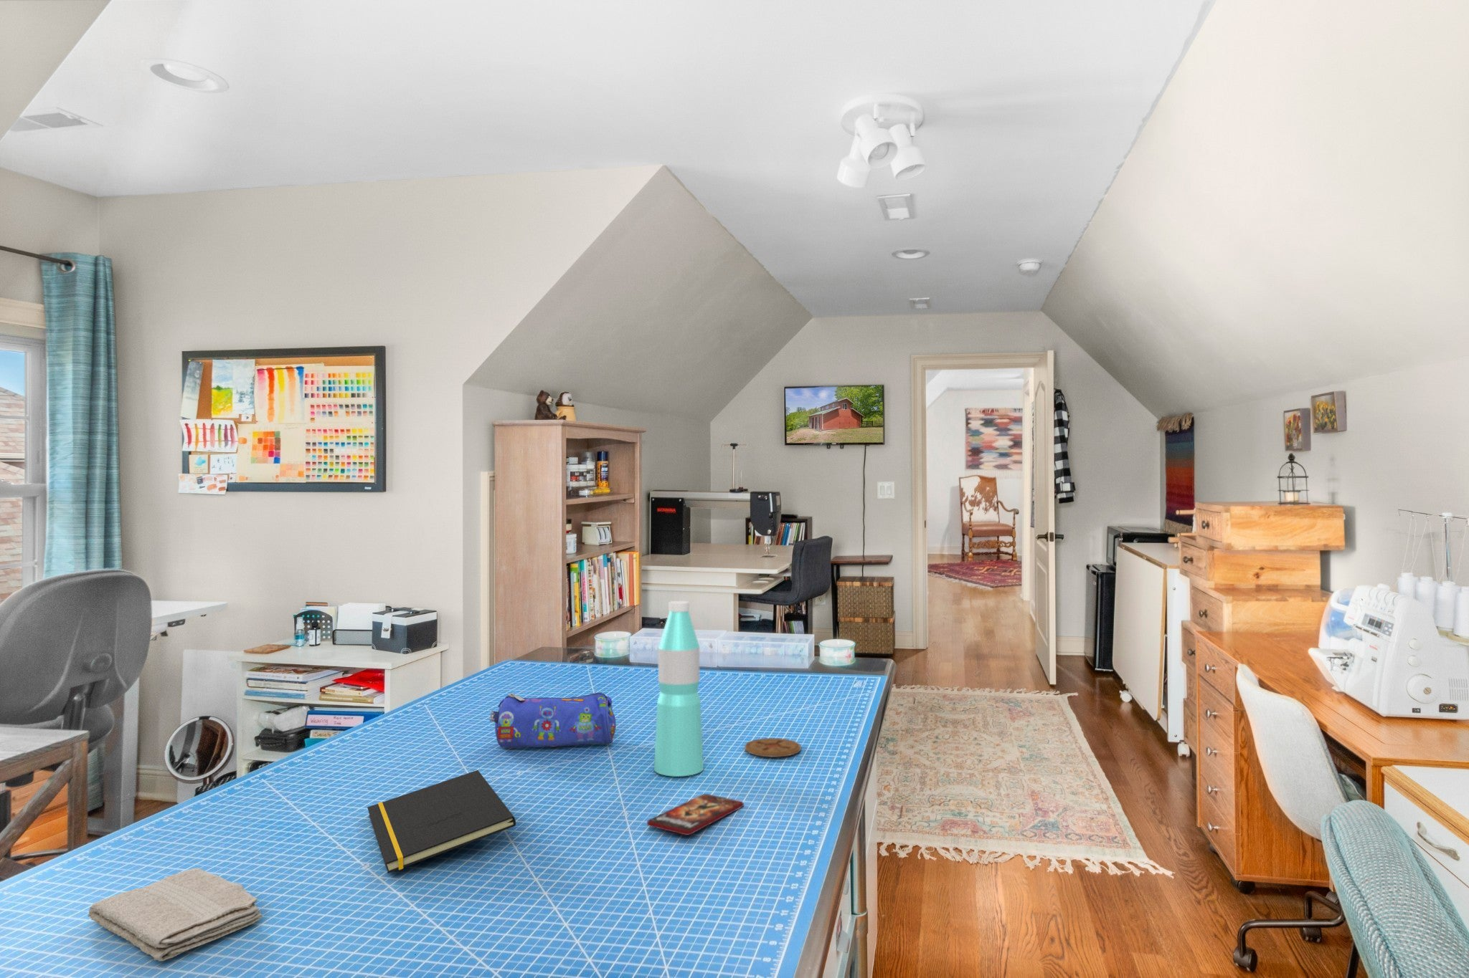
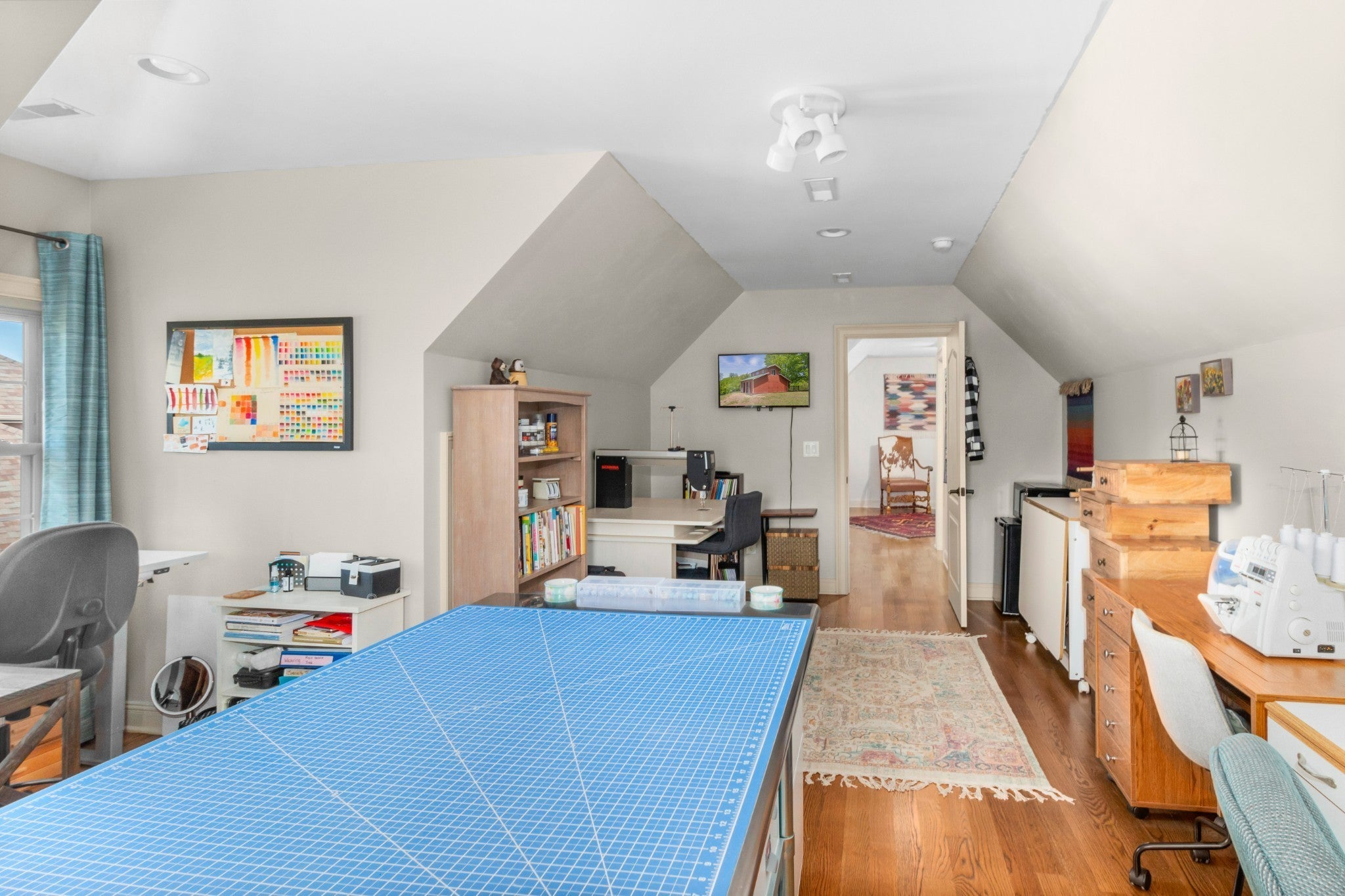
- notepad (438, 816)
- water bottle (678, 685)
- smartphone (697, 813)
- pencil case (555, 718)
- washcloth (177, 908)
- coaster (772, 747)
